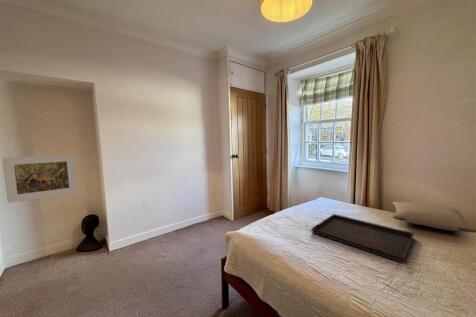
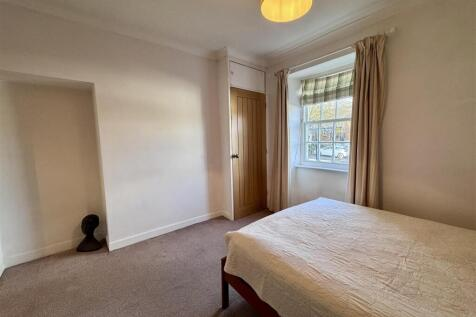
- serving tray (360, 233)
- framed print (43, 176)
- pillow (426, 214)
